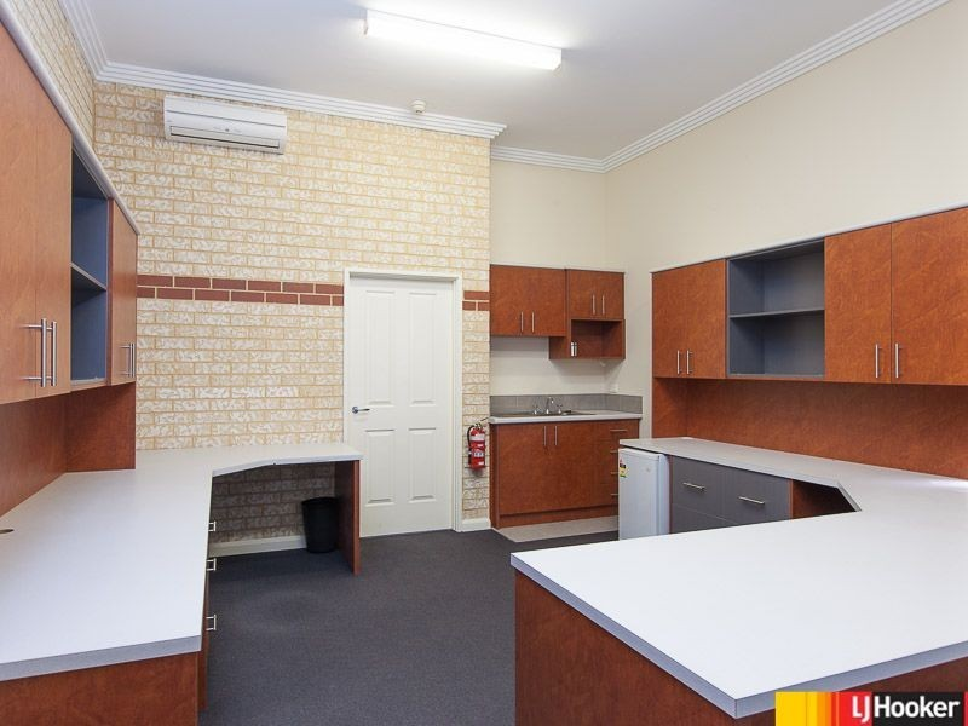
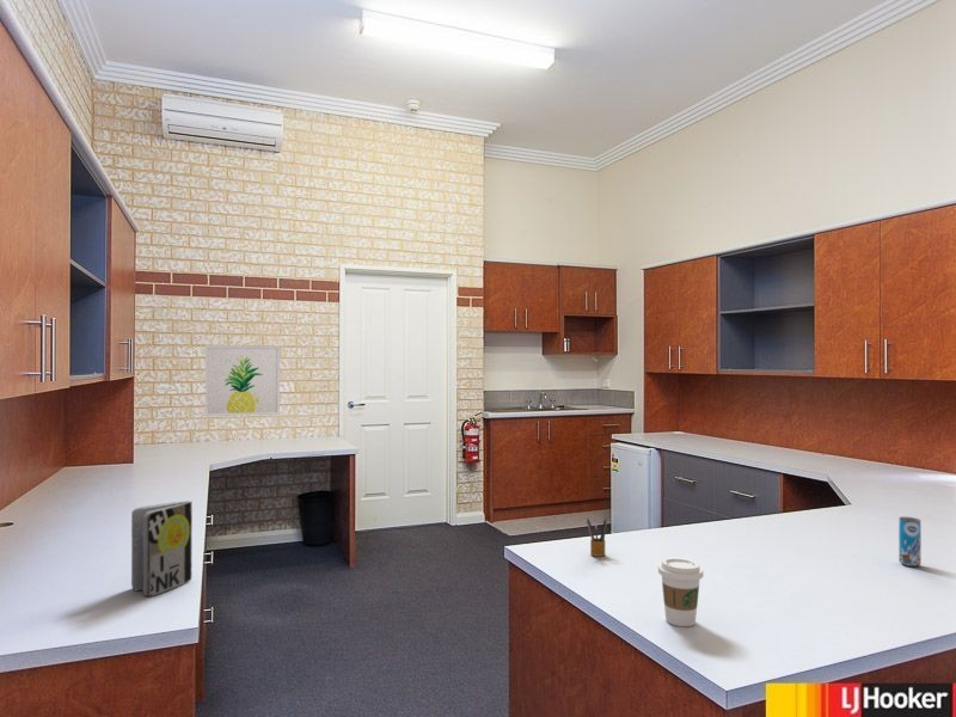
+ beverage can (909, 541)
+ coffee cup (680, 592)
+ notebook (161, 545)
+ pencil box (596, 535)
+ wall art (243, 380)
